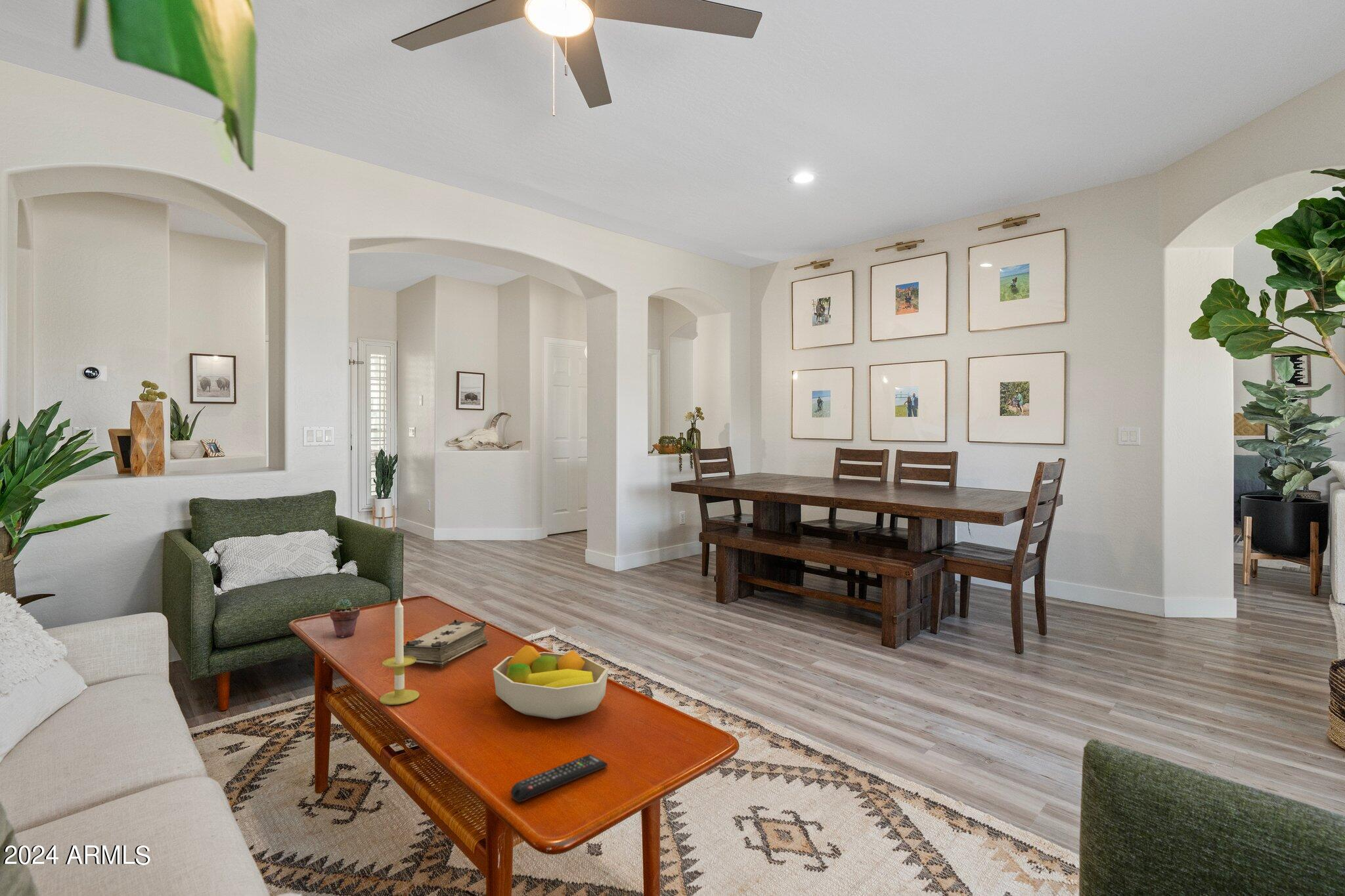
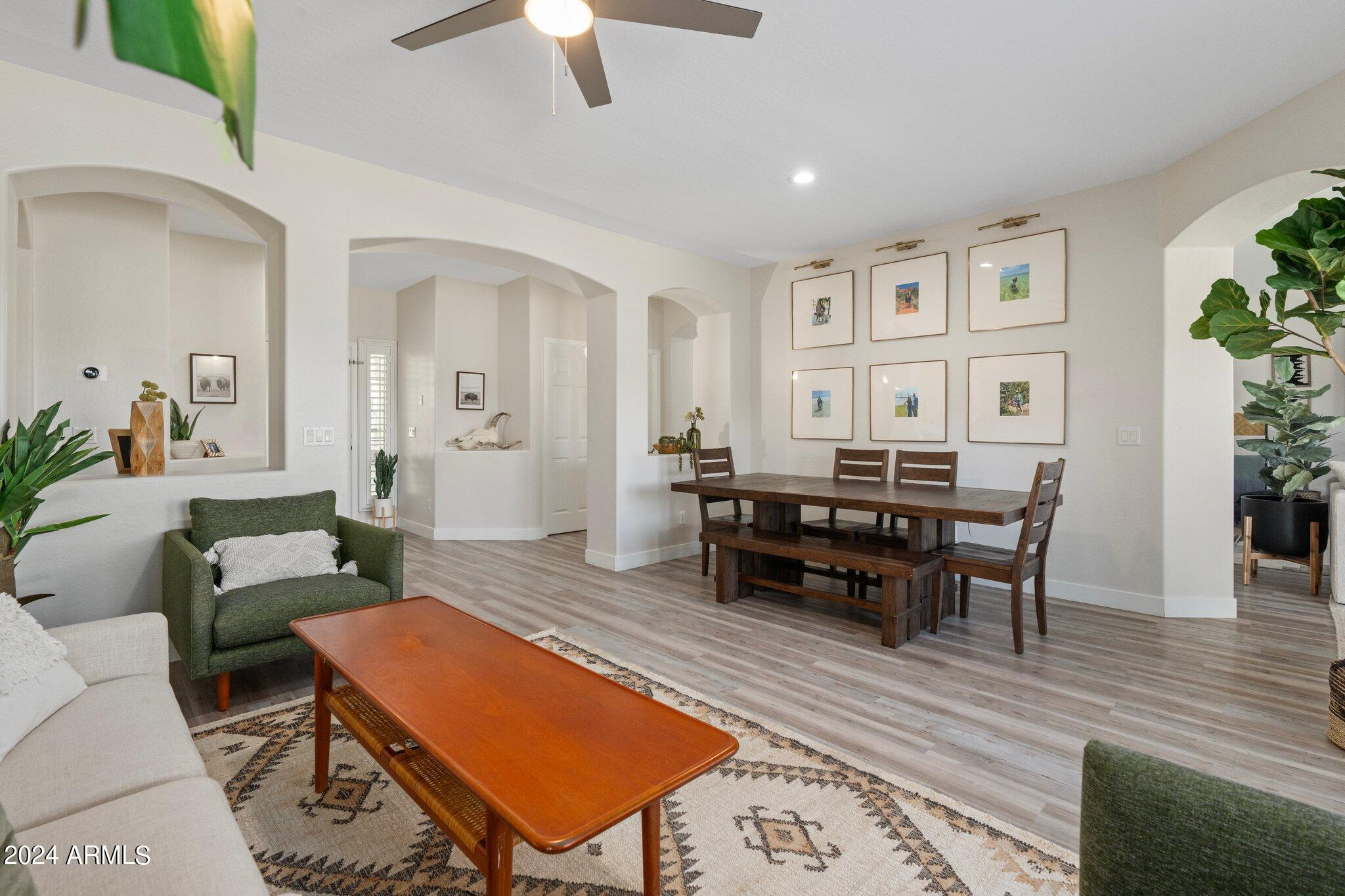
- book (447, 641)
- potted succulent (345, 616)
- remote control (561, 776)
- fruit bowl (550, 678)
- candle (399, 647)
